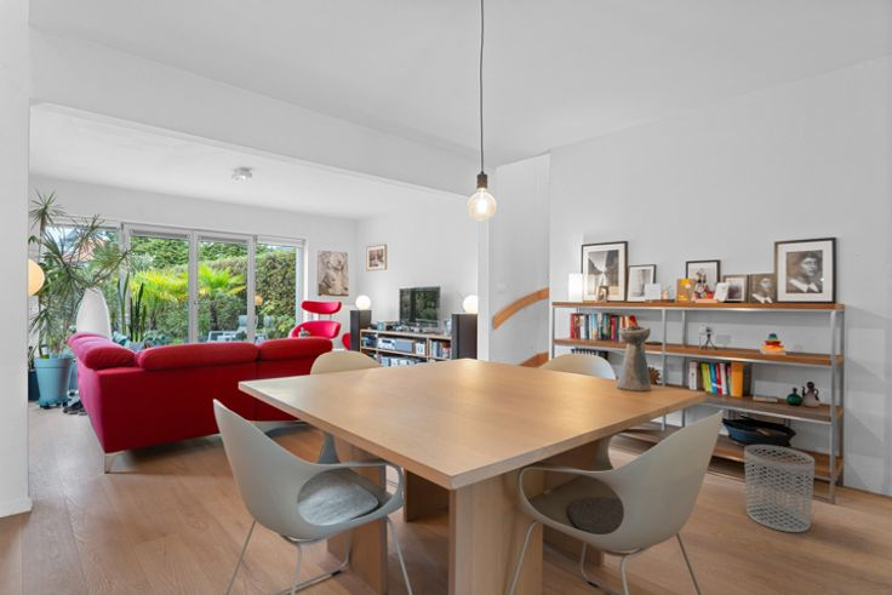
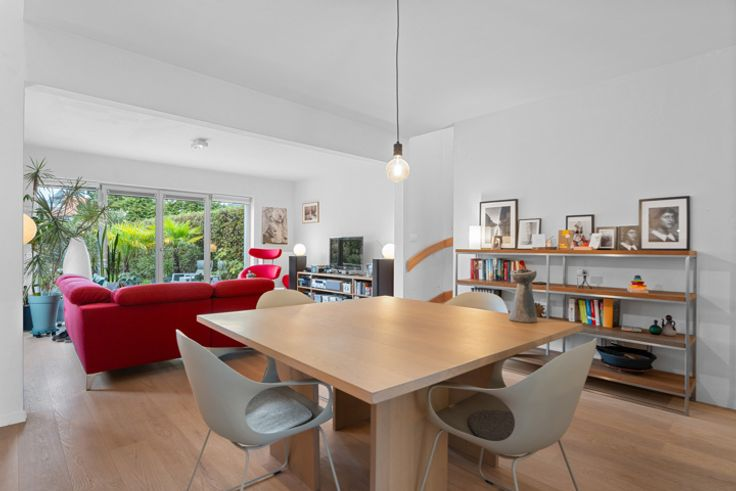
- waste bin (777, 486)
